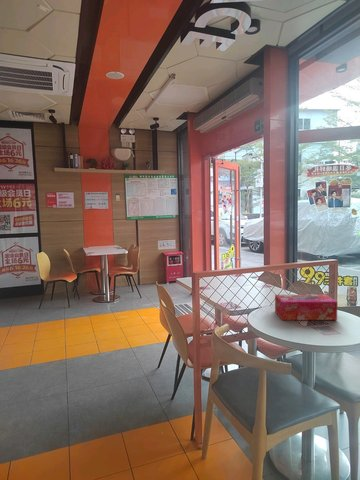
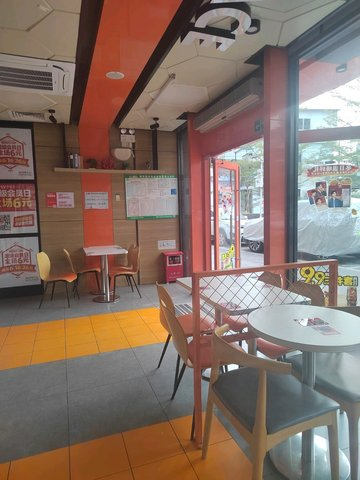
- tissue box (304, 306)
